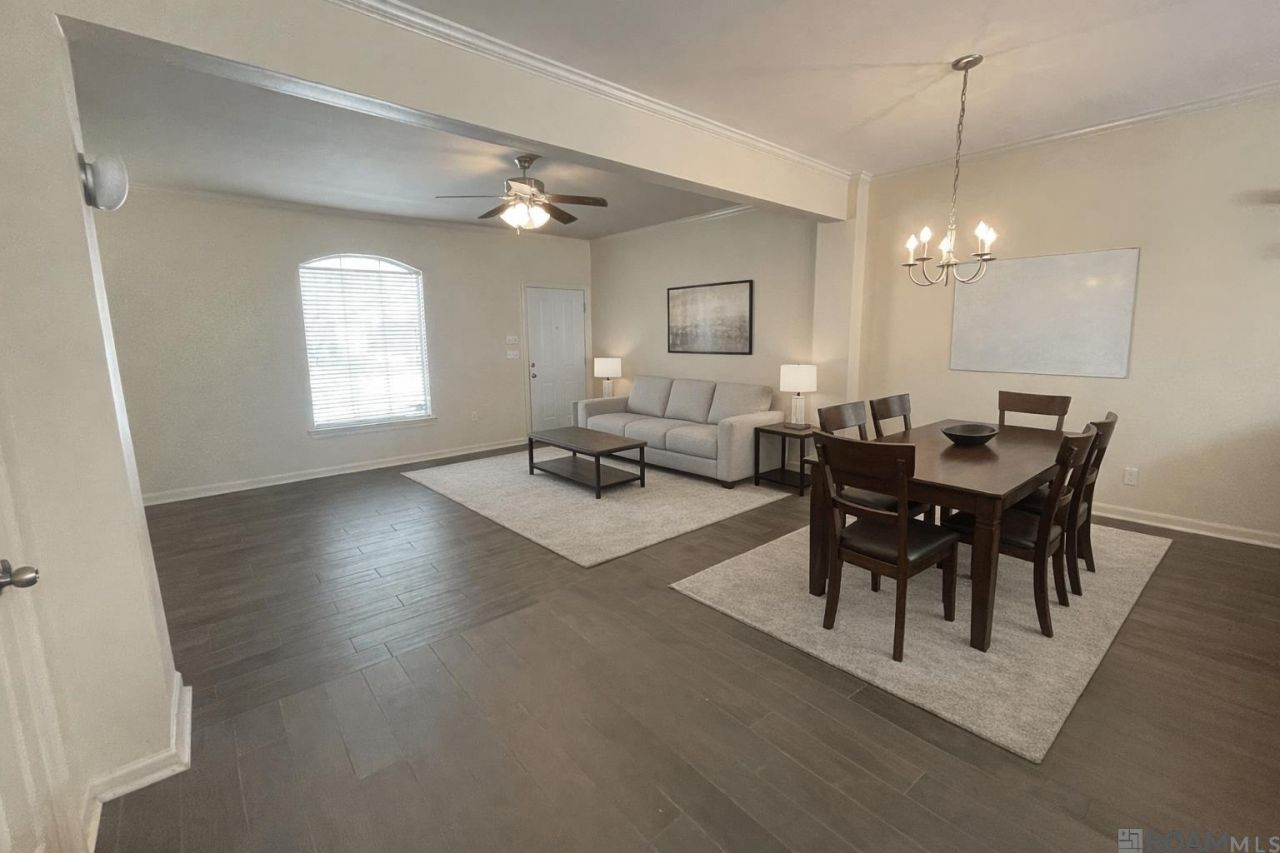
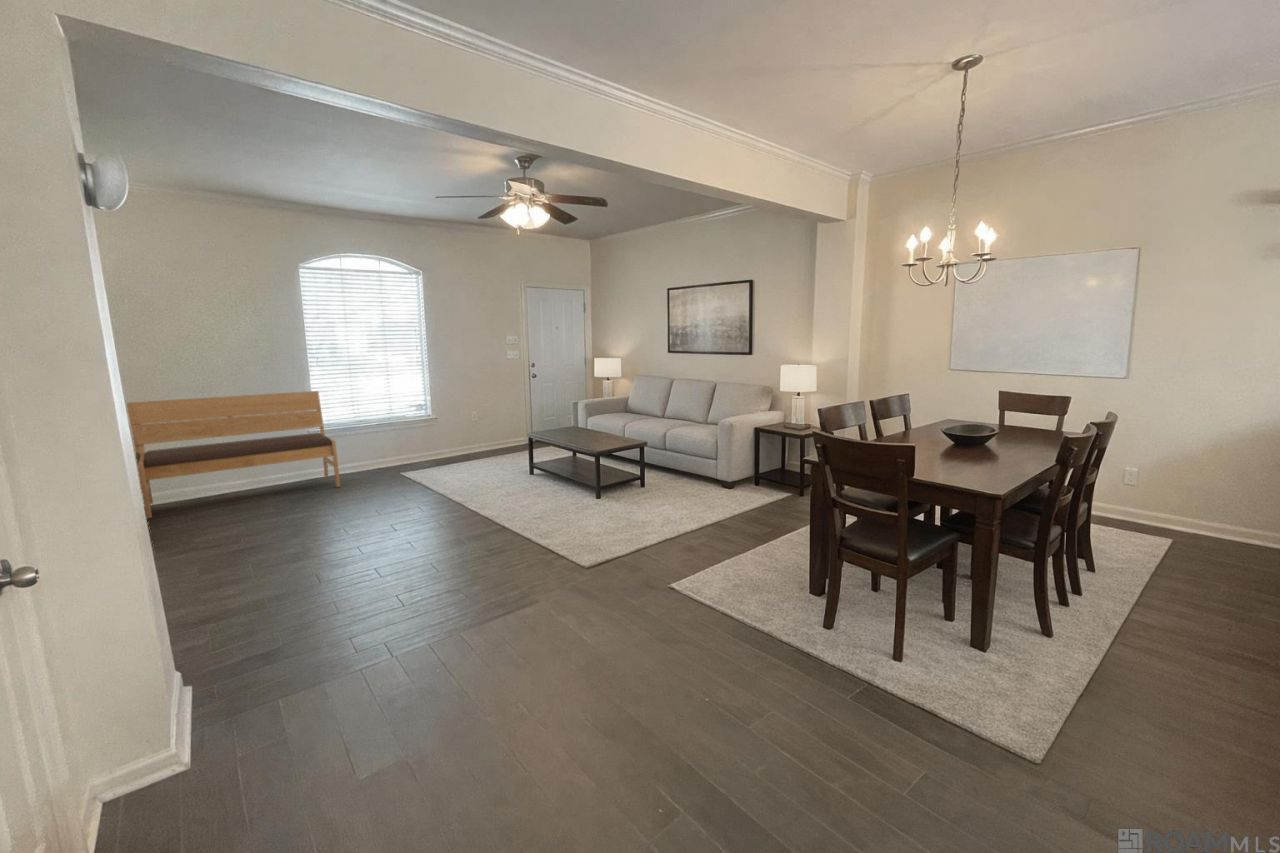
+ bench (204, 459)
